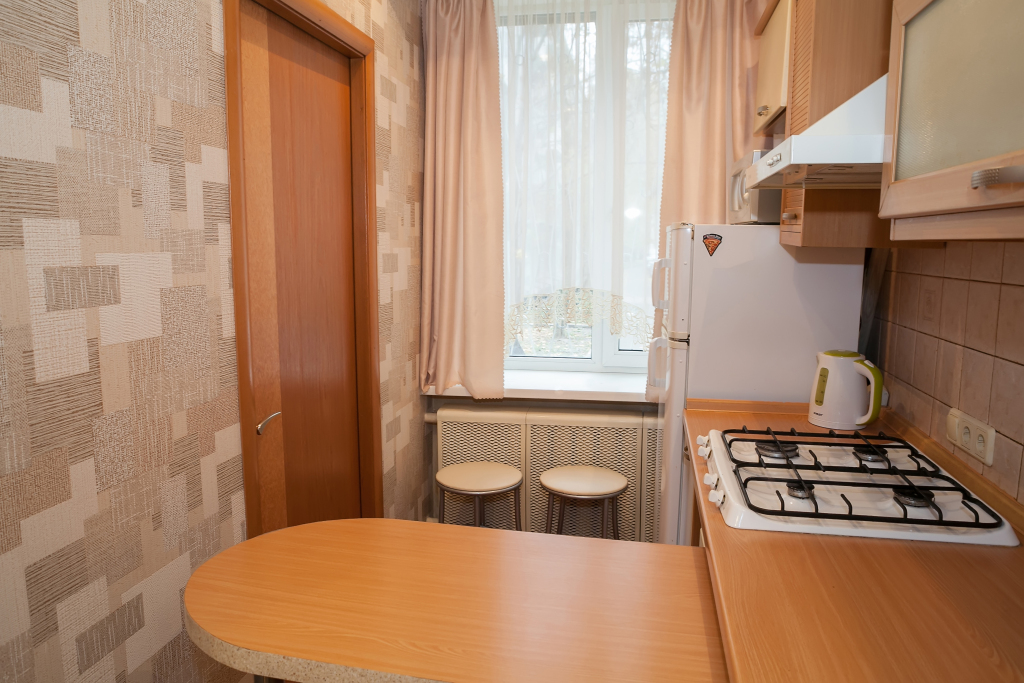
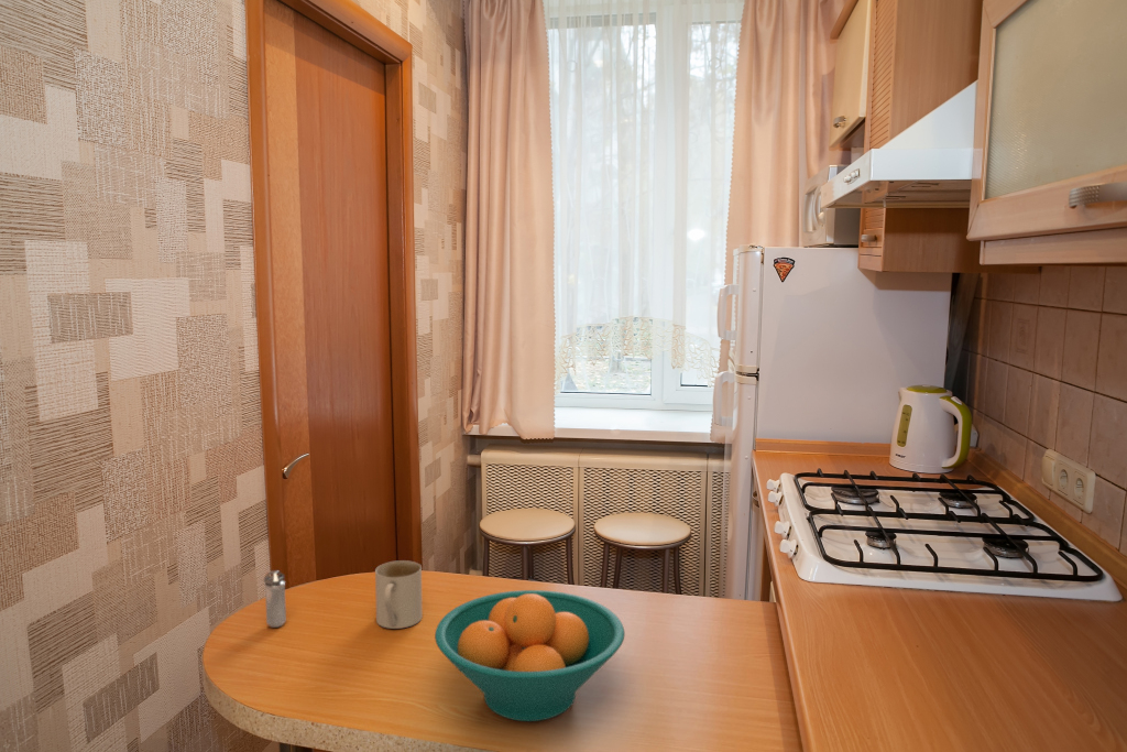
+ mug (396, 598)
+ fruit bowl (529, 646)
+ shaker (275, 598)
